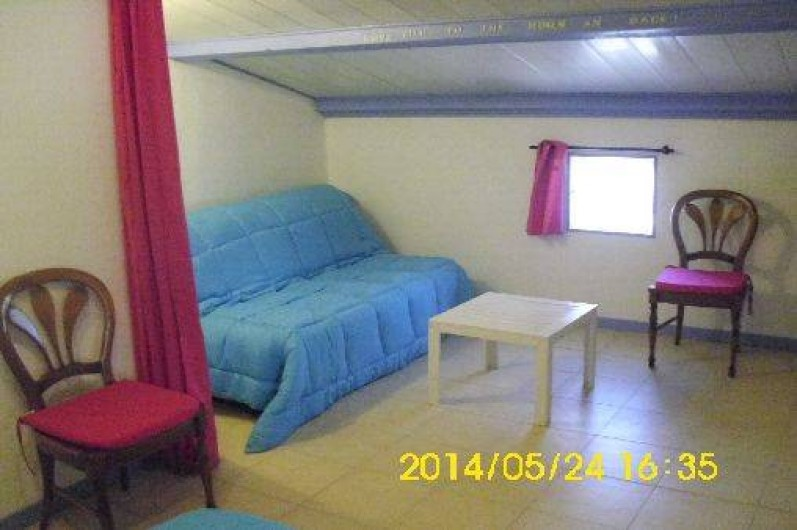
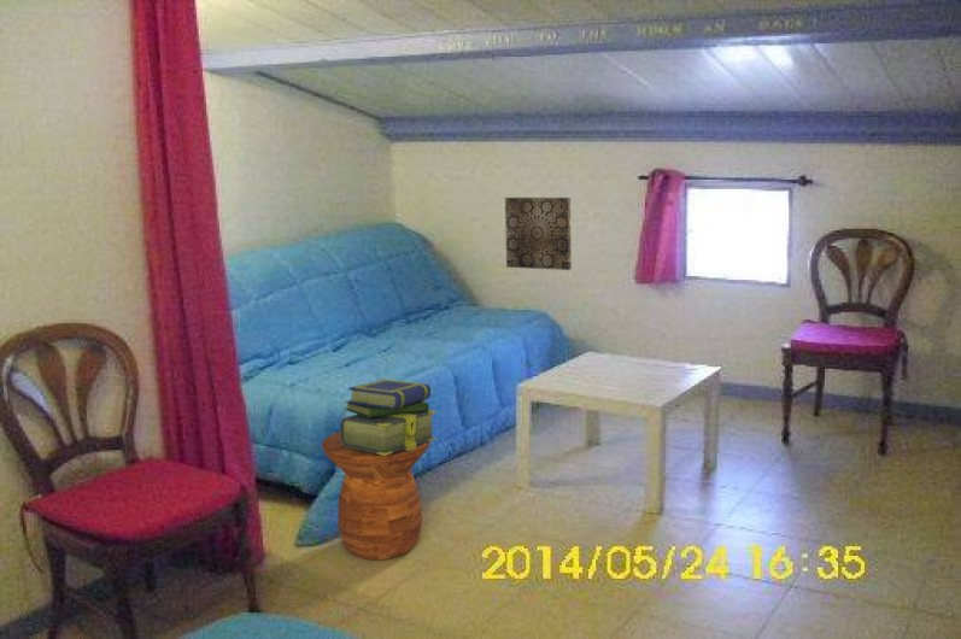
+ stack of books (387, 412)
+ wall art (538, 233)
+ side table (379, 493)
